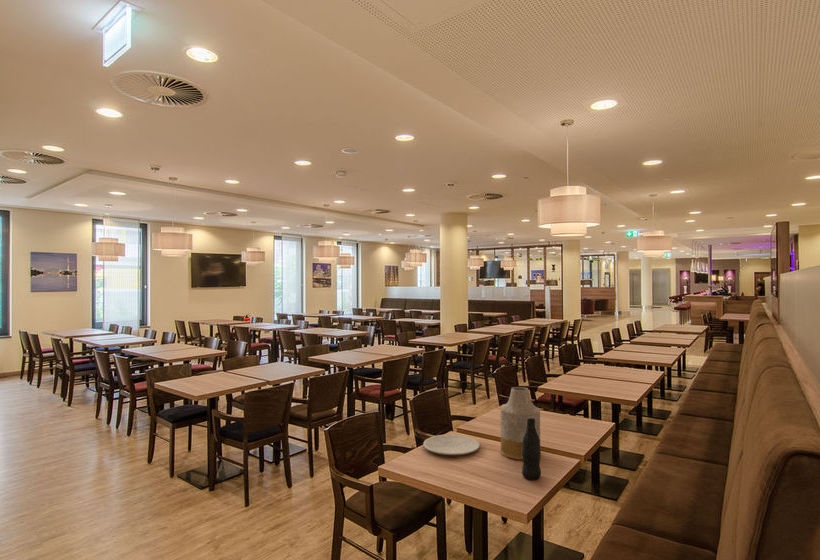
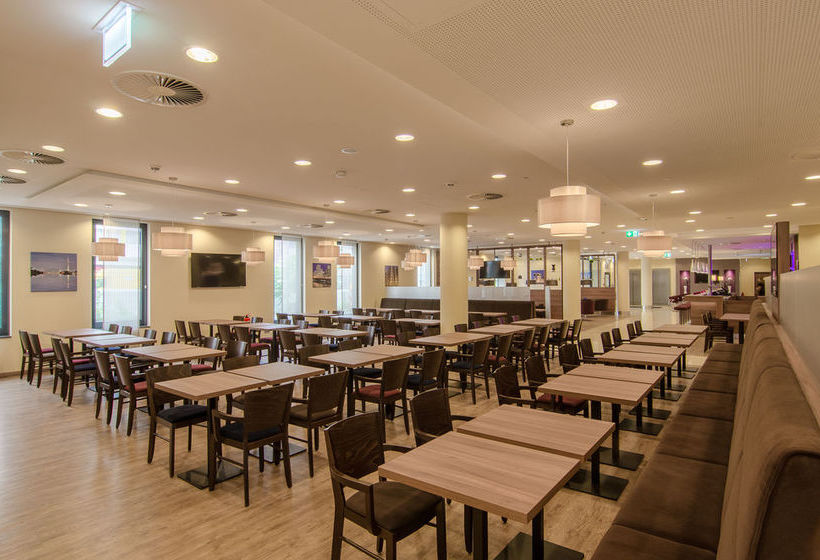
- bottle (531, 447)
- vase (520, 420)
- plate (451, 445)
